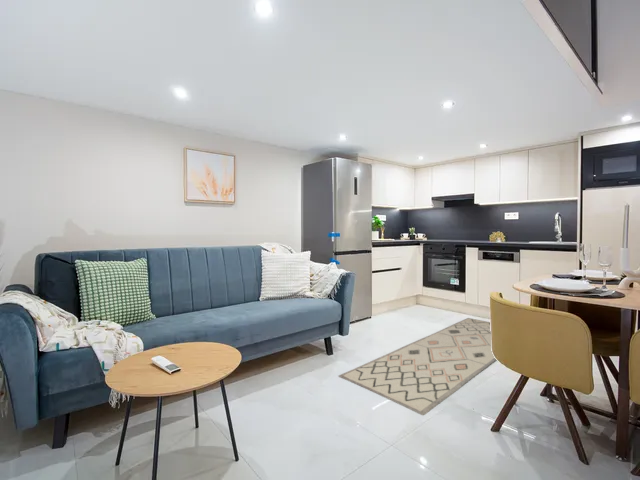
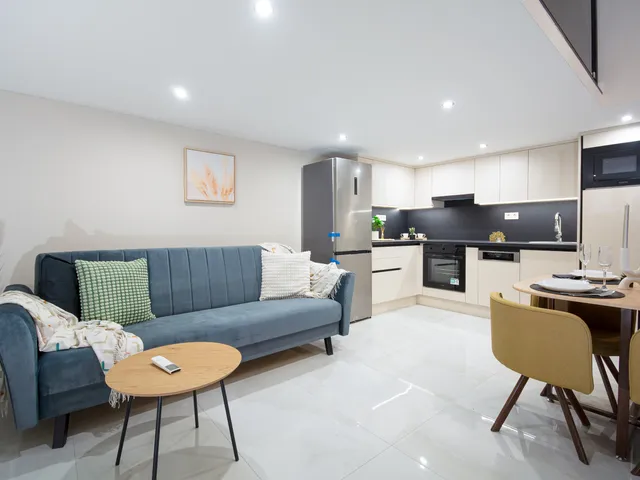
- rug (453, 349)
